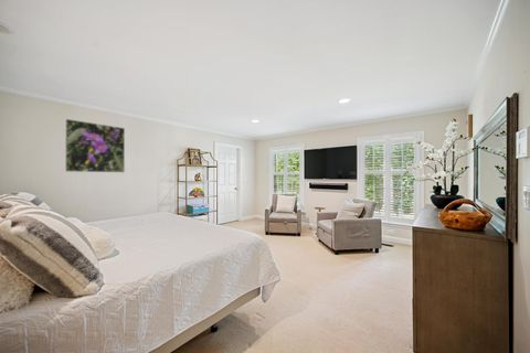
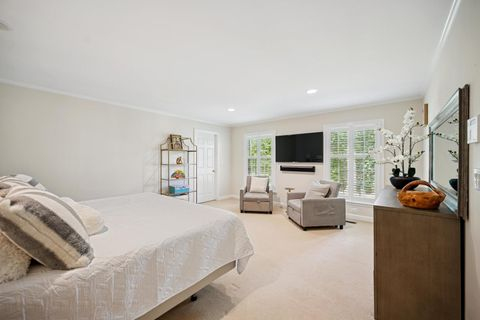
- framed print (97, 148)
